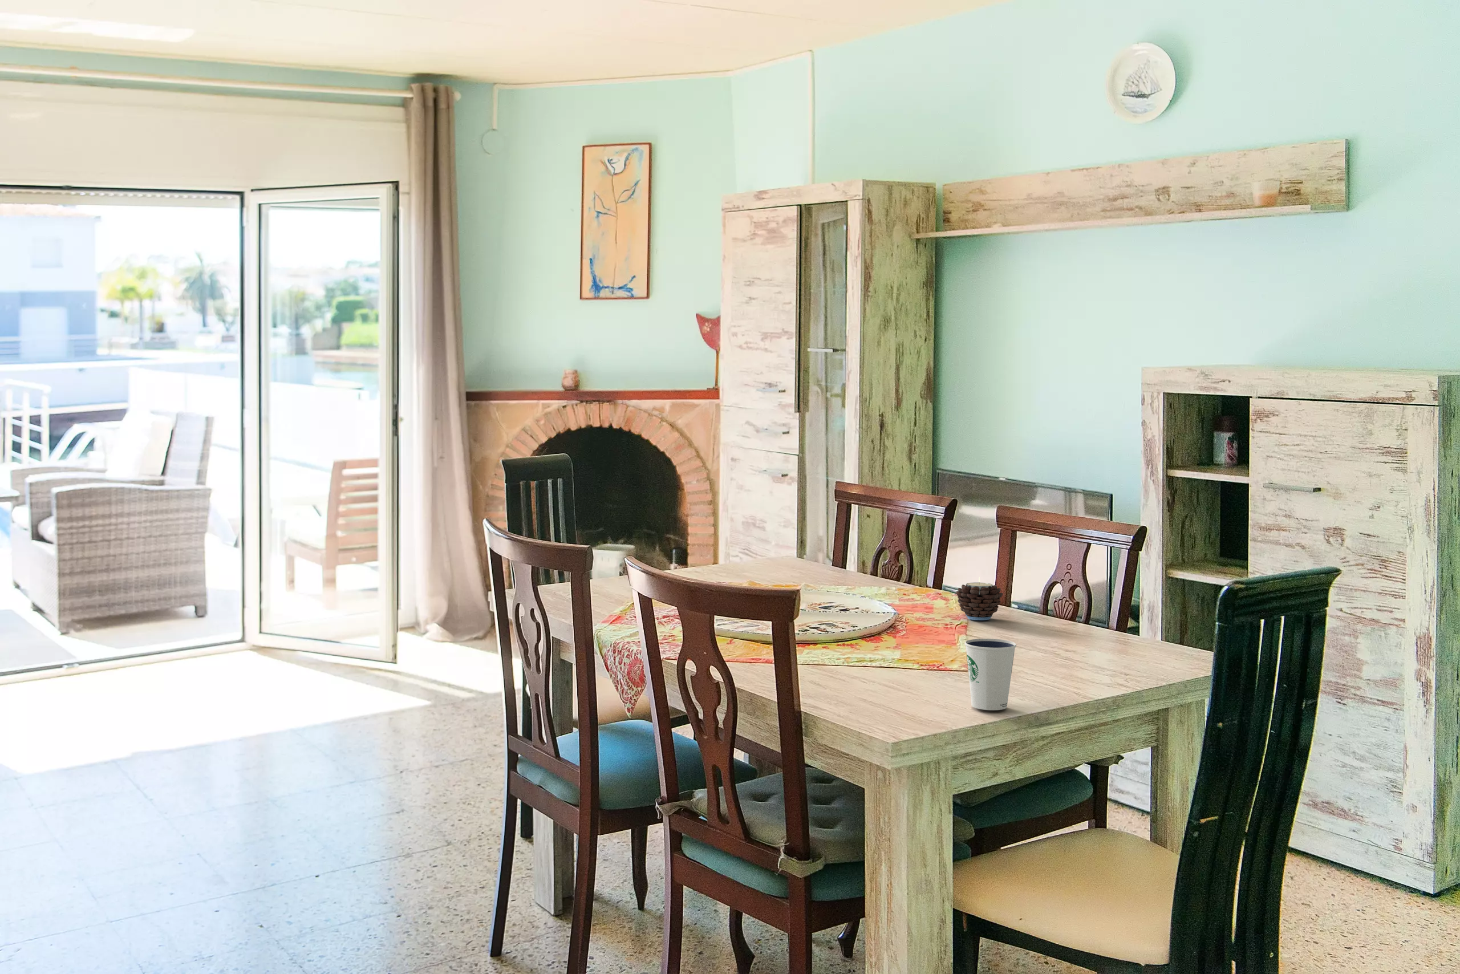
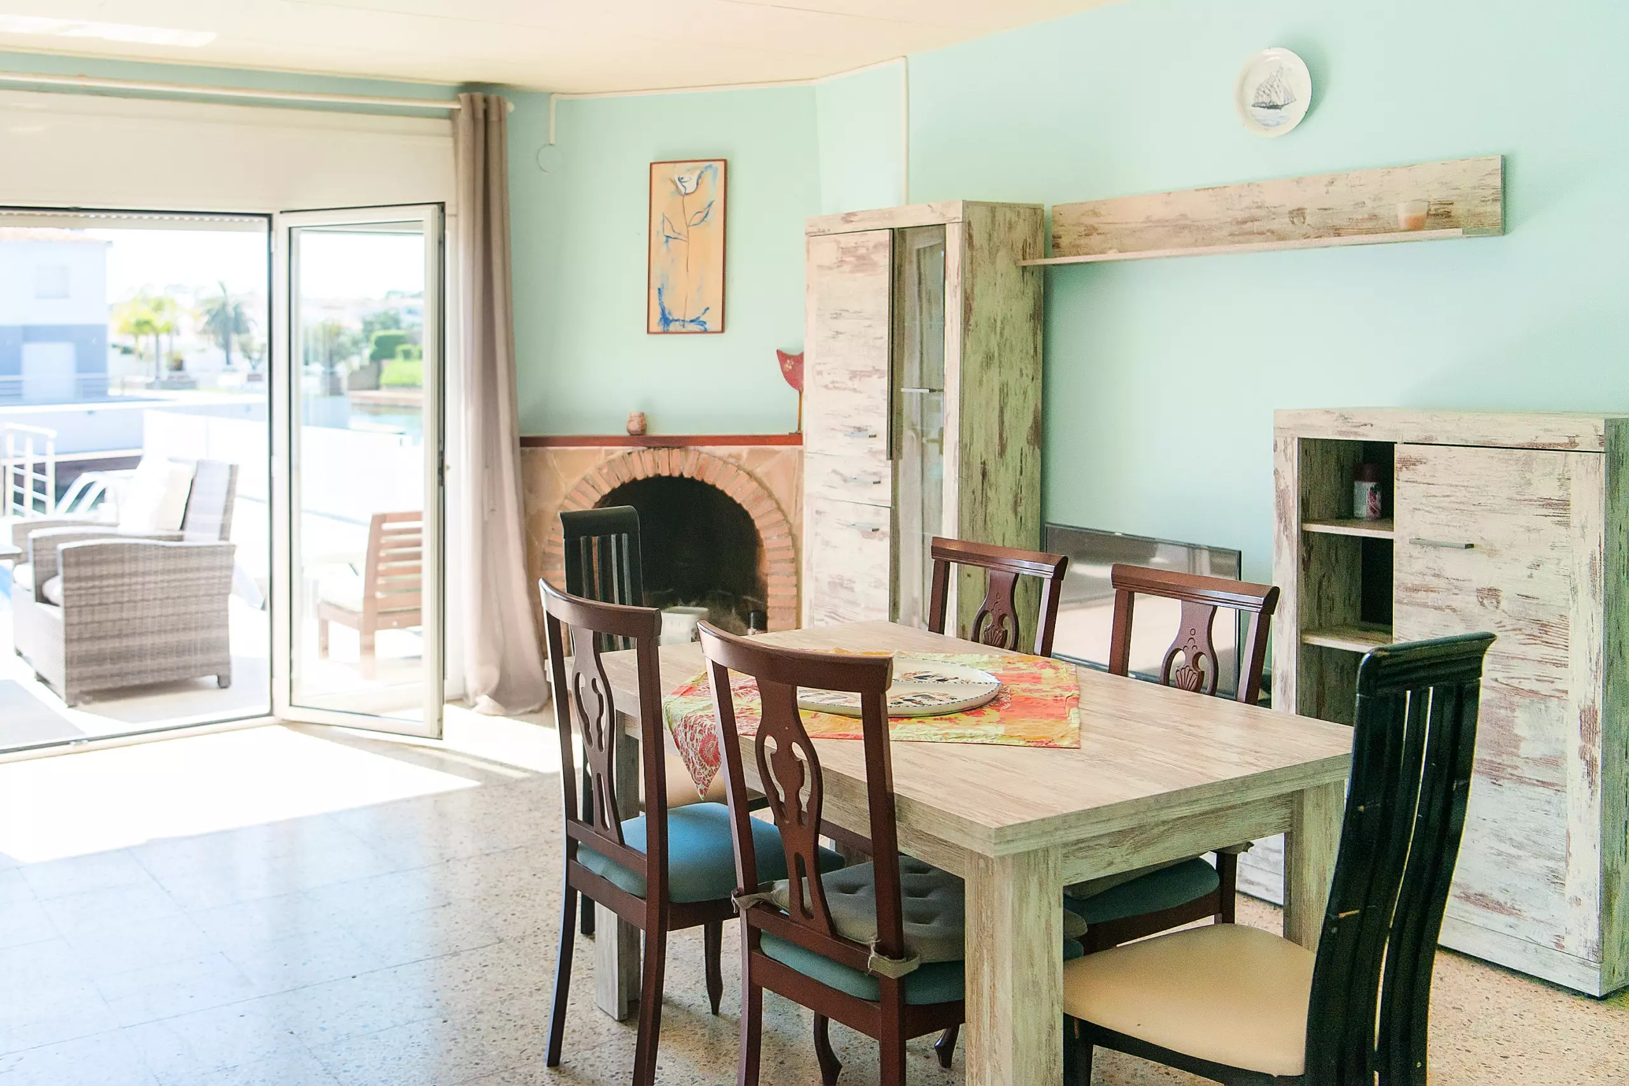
- candle (979, 597)
- dixie cup (989, 675)
